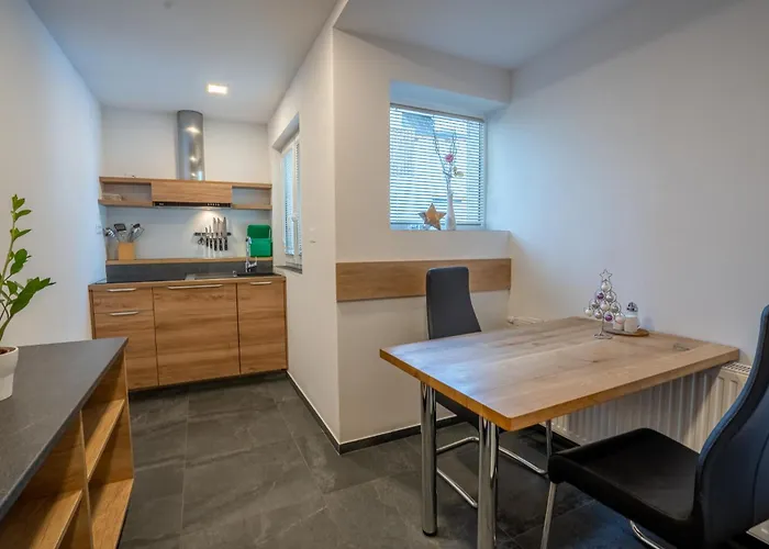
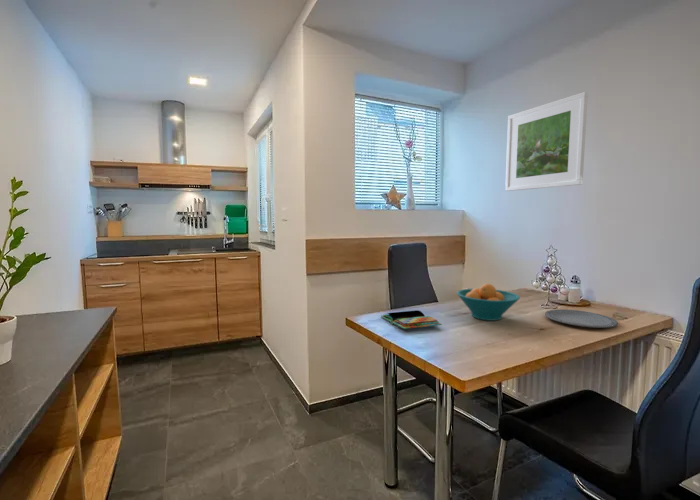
+ plate (579, 319)
+ book (409, 318)
+ fruit bowl (487, 300)
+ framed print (541, 147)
